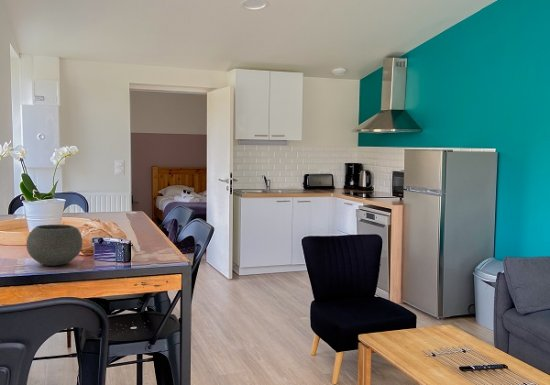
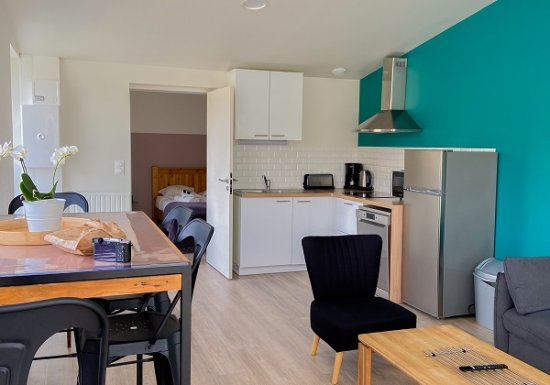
- bowl (55, 244)
